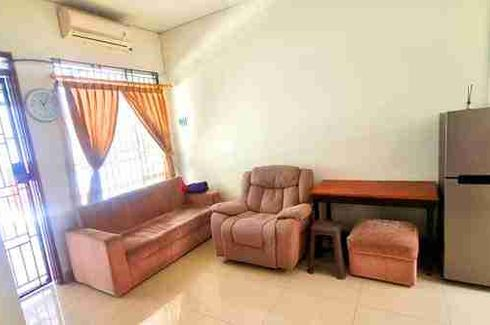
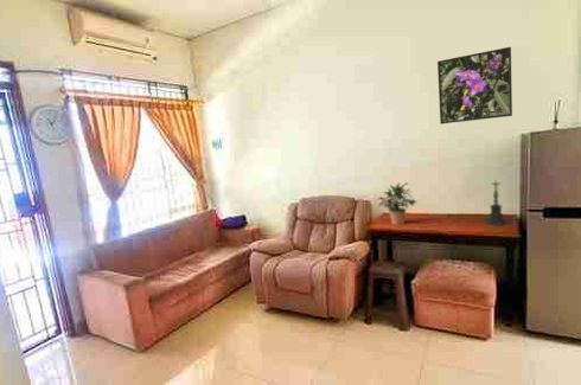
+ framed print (473, 88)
+ potted plant (396, 201)
+ candle holder (496, 199)
